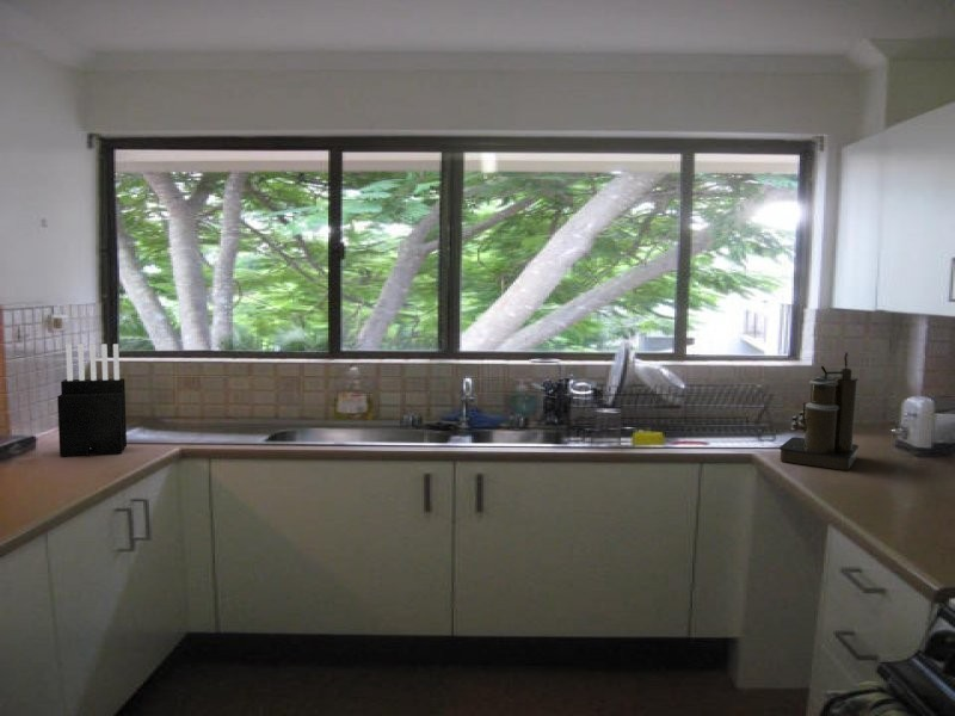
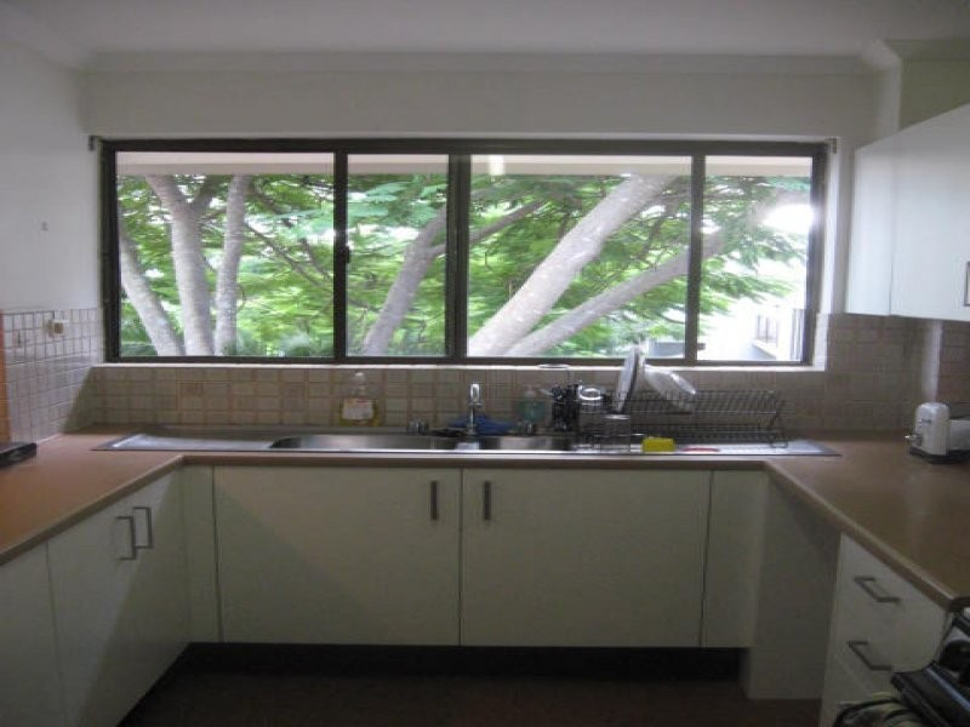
- knife block (91, 399)
- coffee maker (821, 405)
